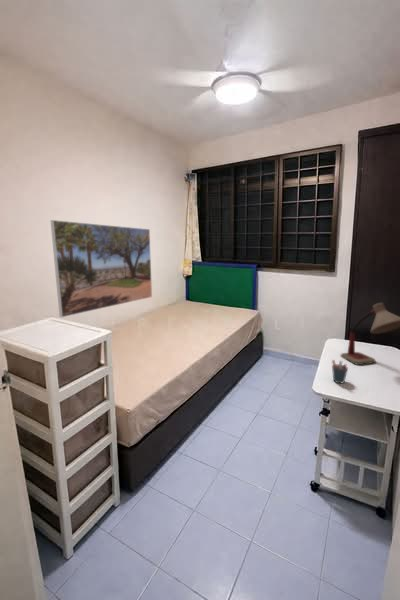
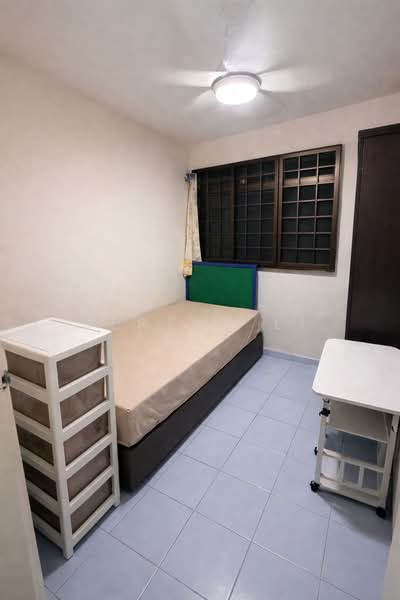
- pen holder (339, 370)
- desk lamp (372, 333)
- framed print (111, 266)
